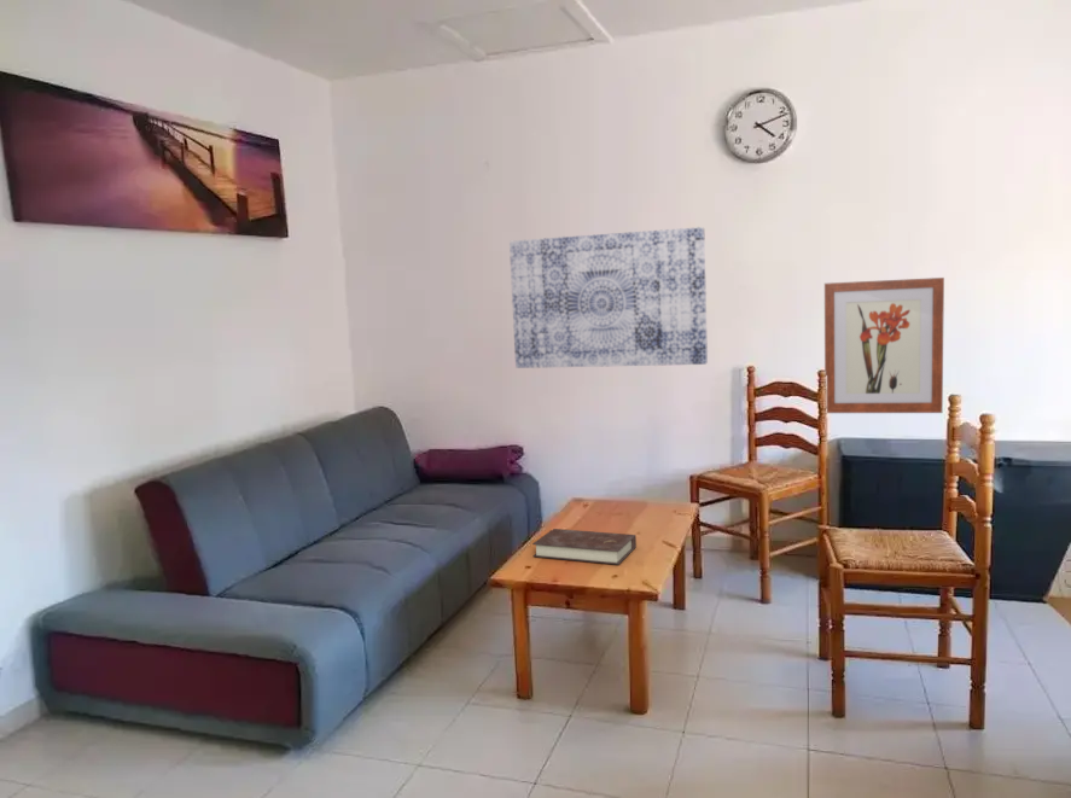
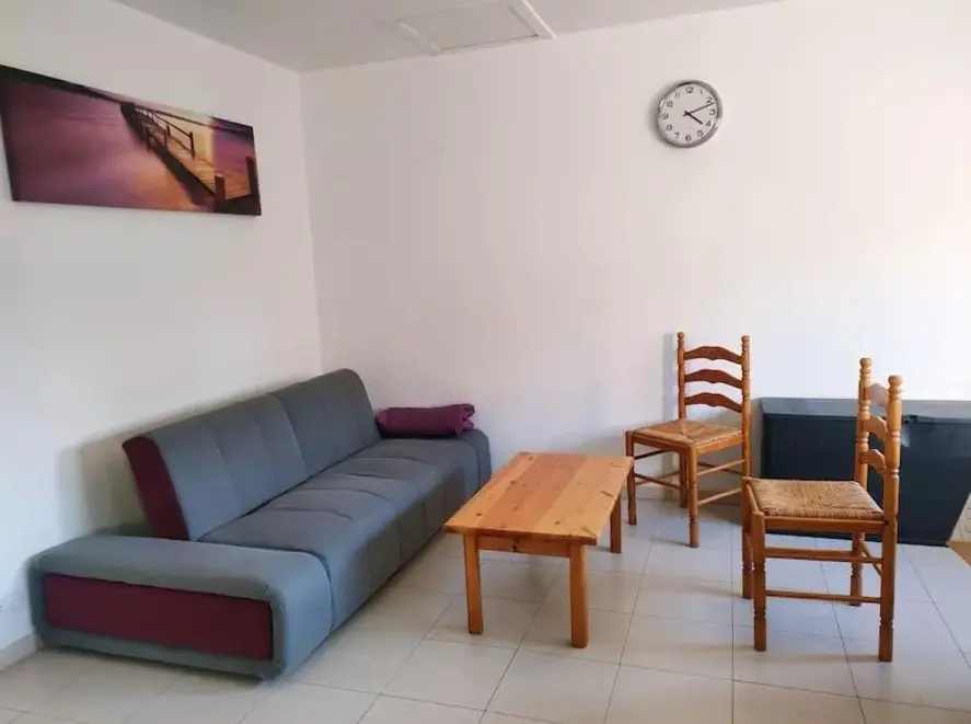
- wall art (606, 301)
- wall art (881, 346)
- book (584, 544)
